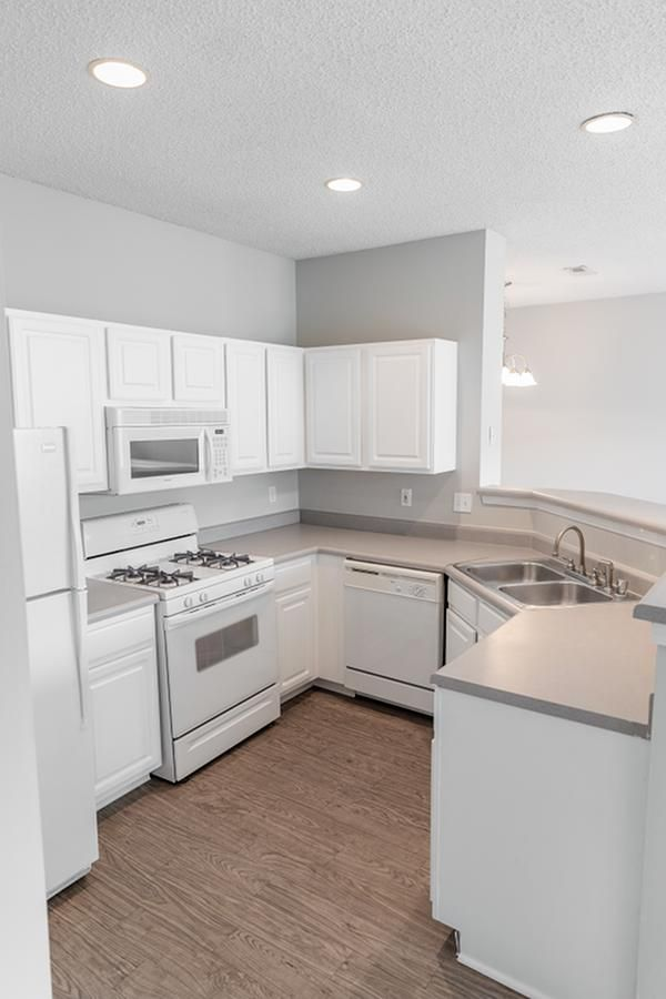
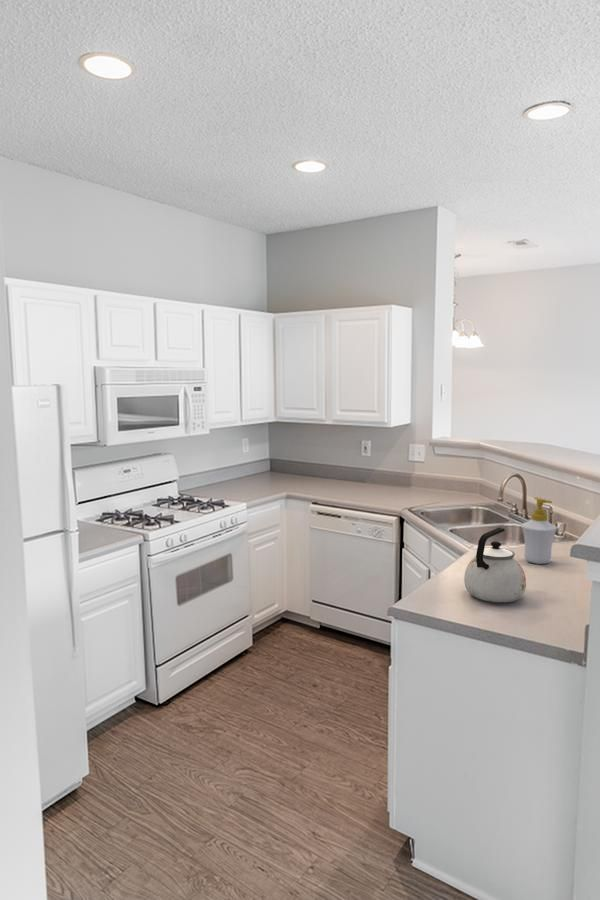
+ soap bottle (538, 529)
+ kettle (495, 562)
